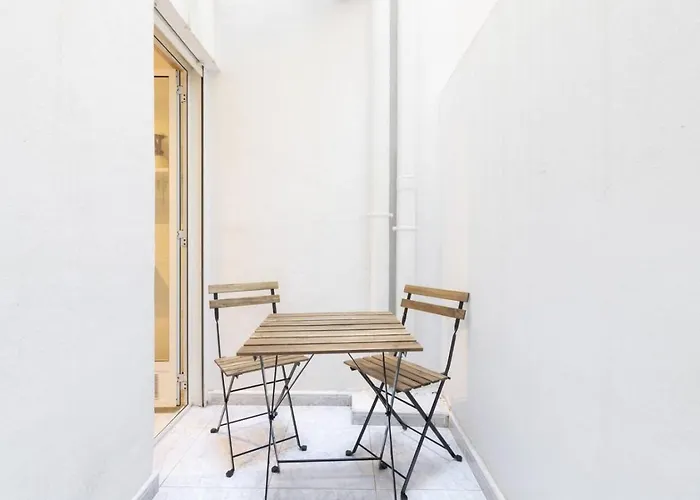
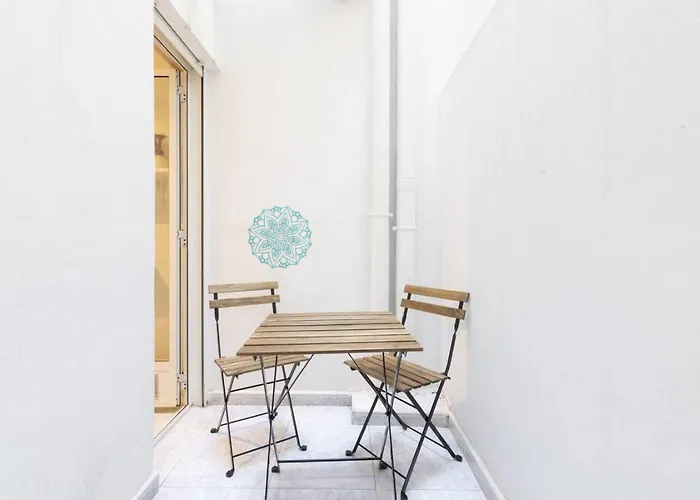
+ wall decoration (281, 237)
